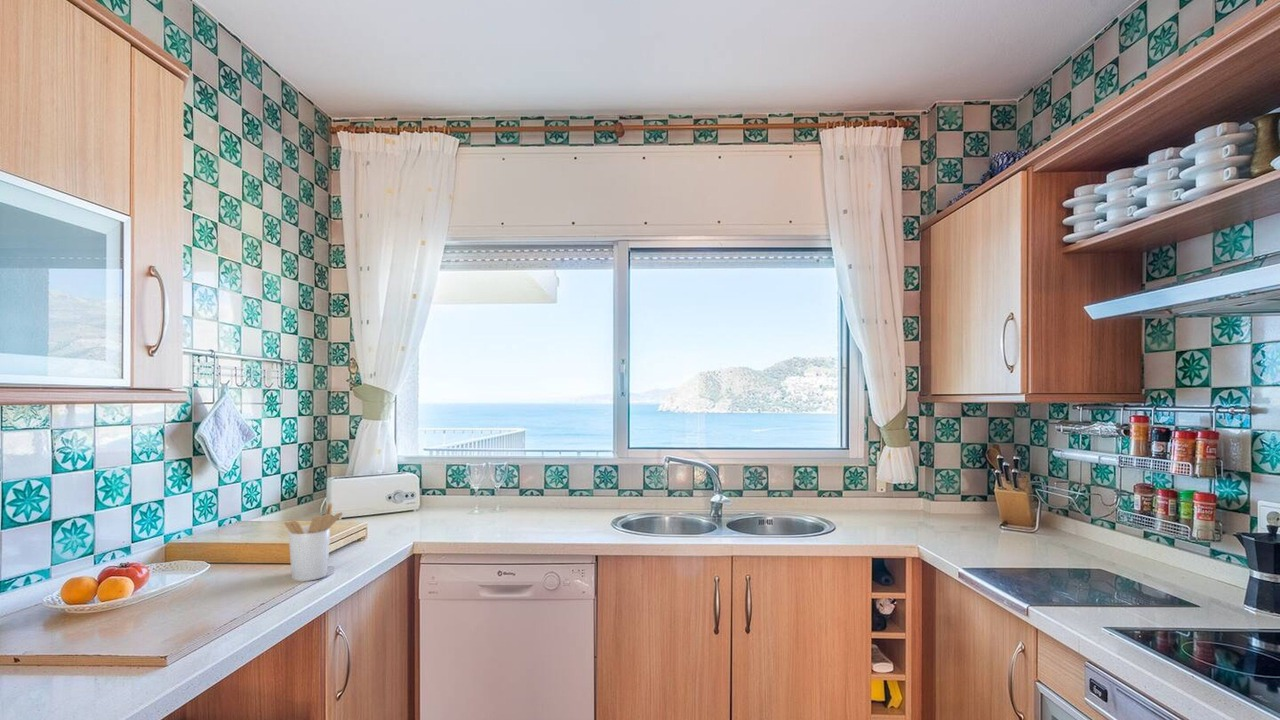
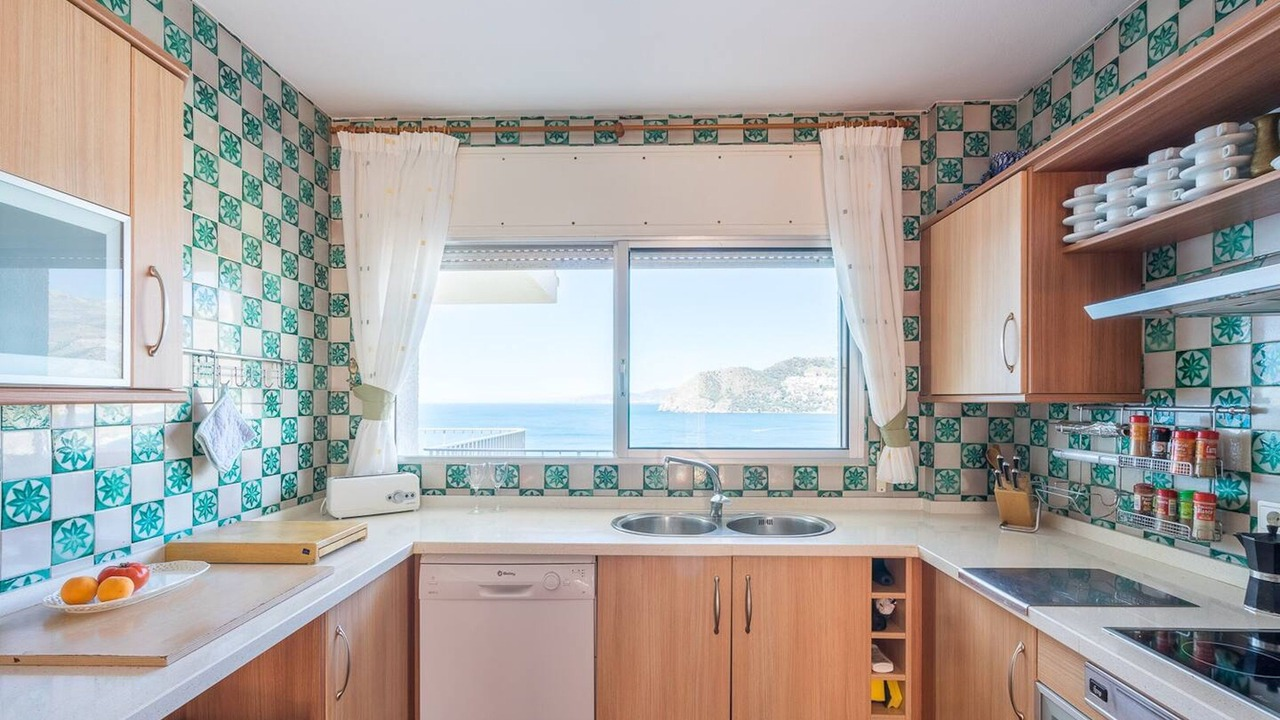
- utensil holder (315, 542)
